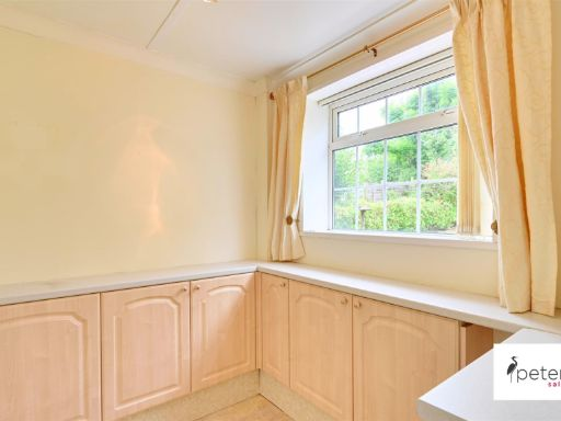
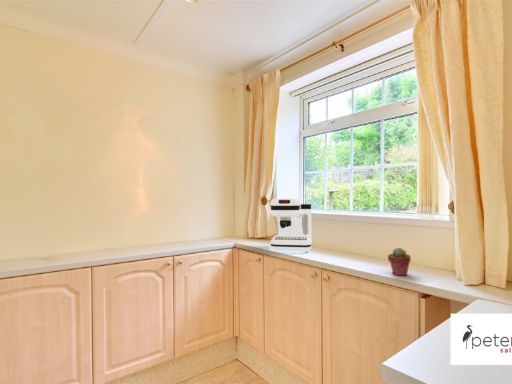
+ potted succulent (399, 260)
+ coffee maker (291, 223)
